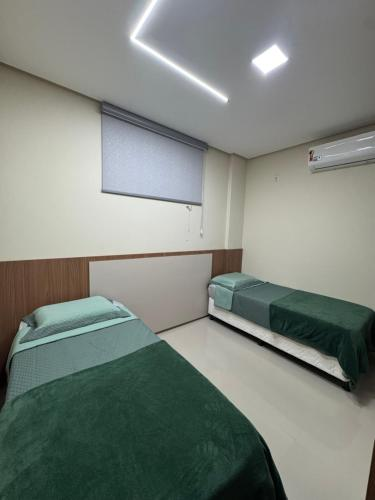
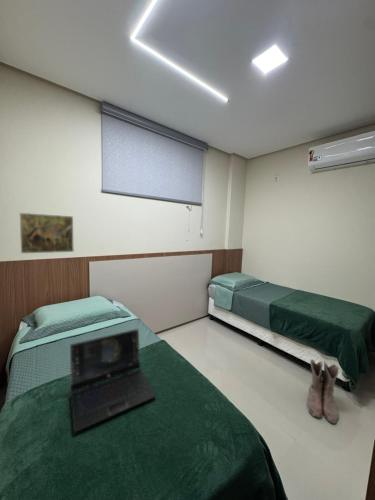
+ boots (323, 387)
+ laptop (112, 371)
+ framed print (48, 233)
